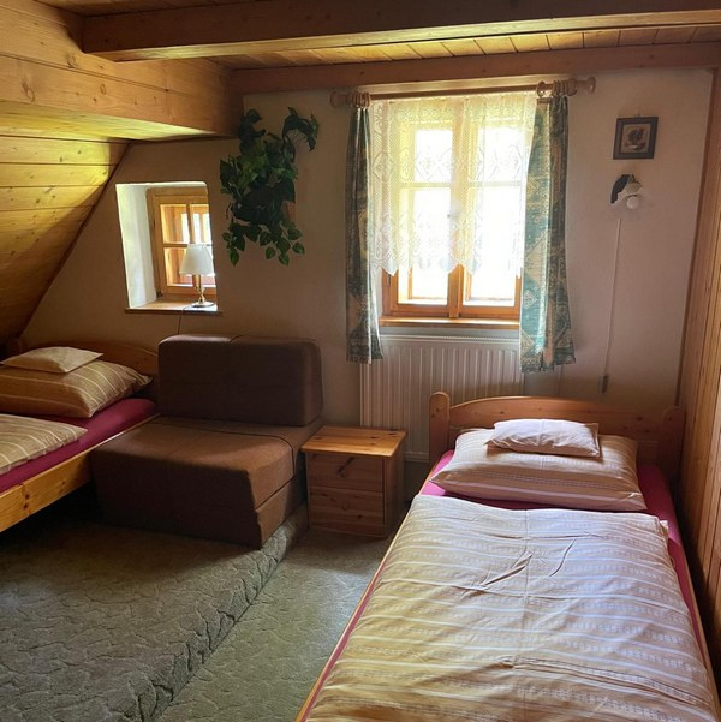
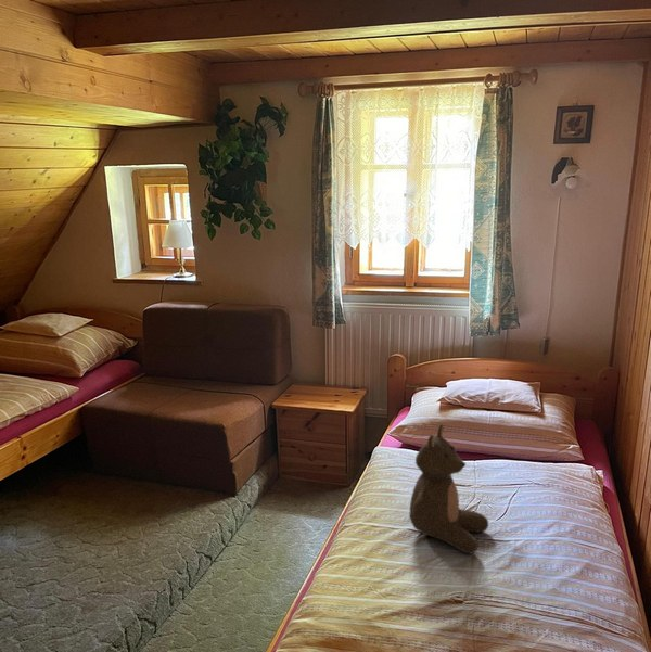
+ stuffed bear (448, 484)
